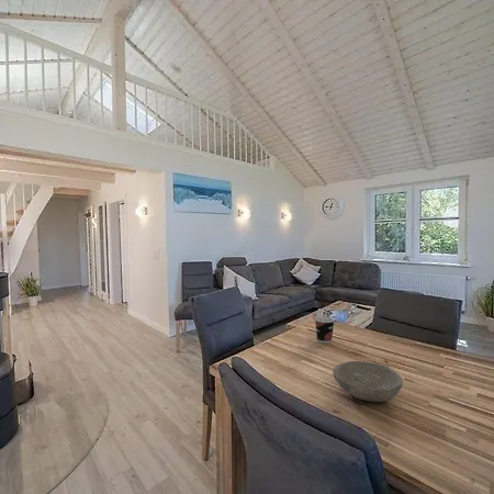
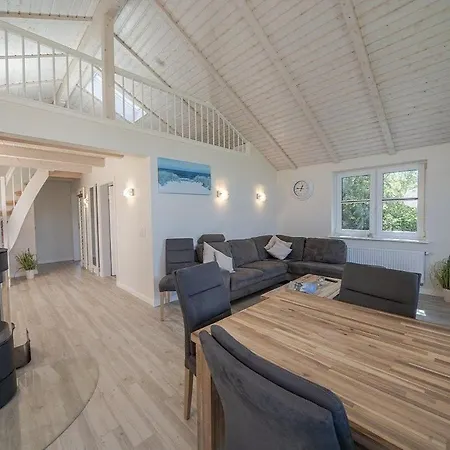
- bowl (366, 383)
- cup (324, 329)
